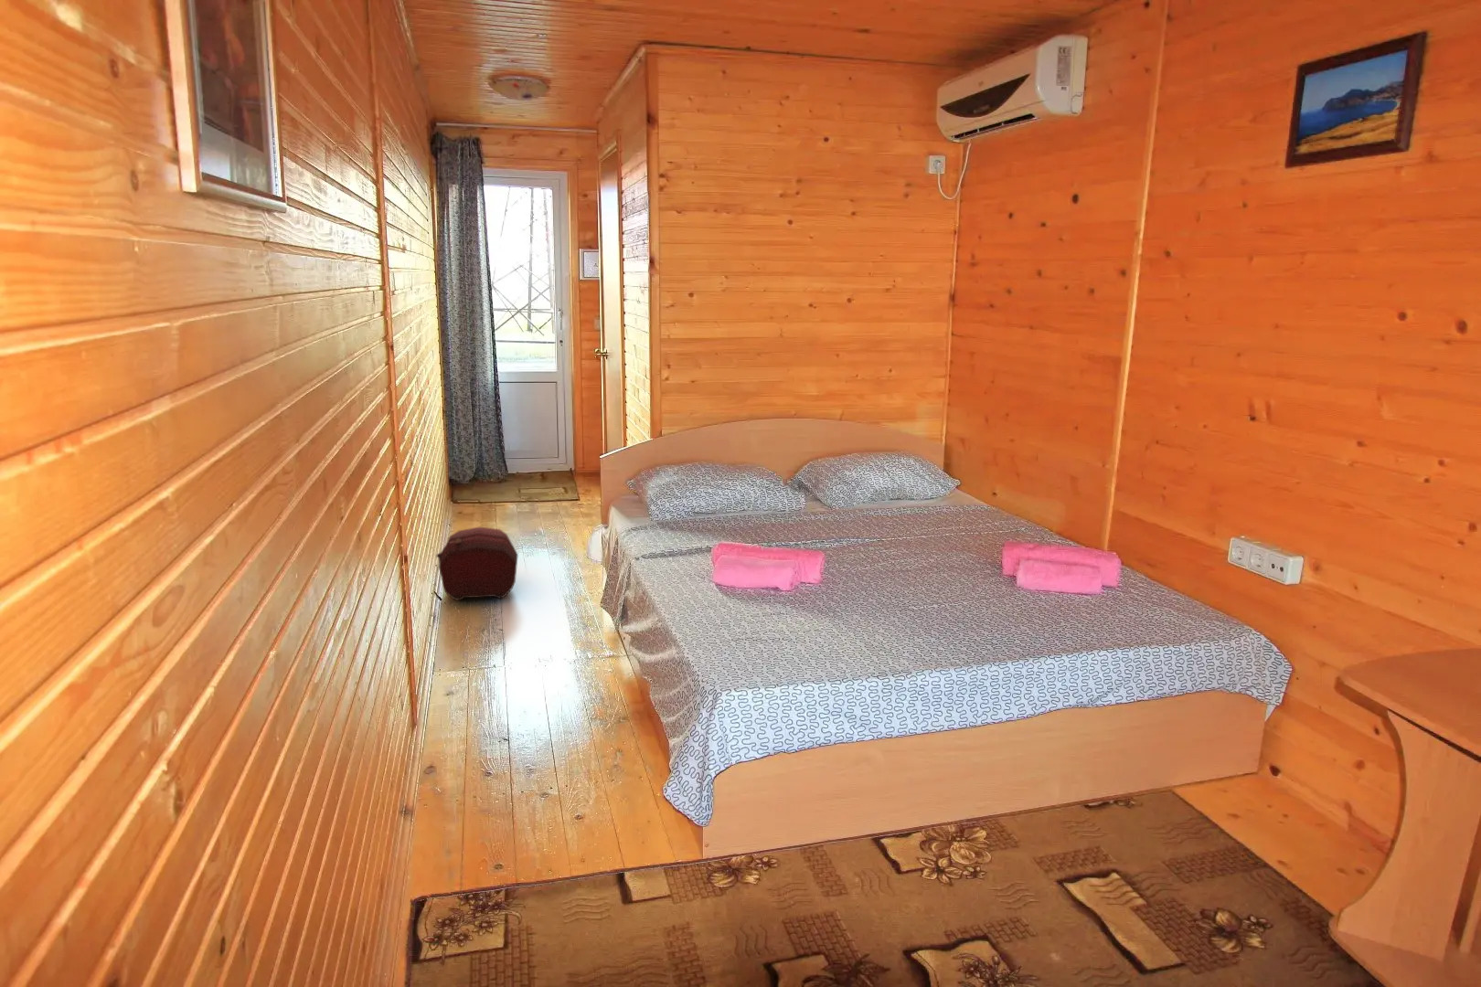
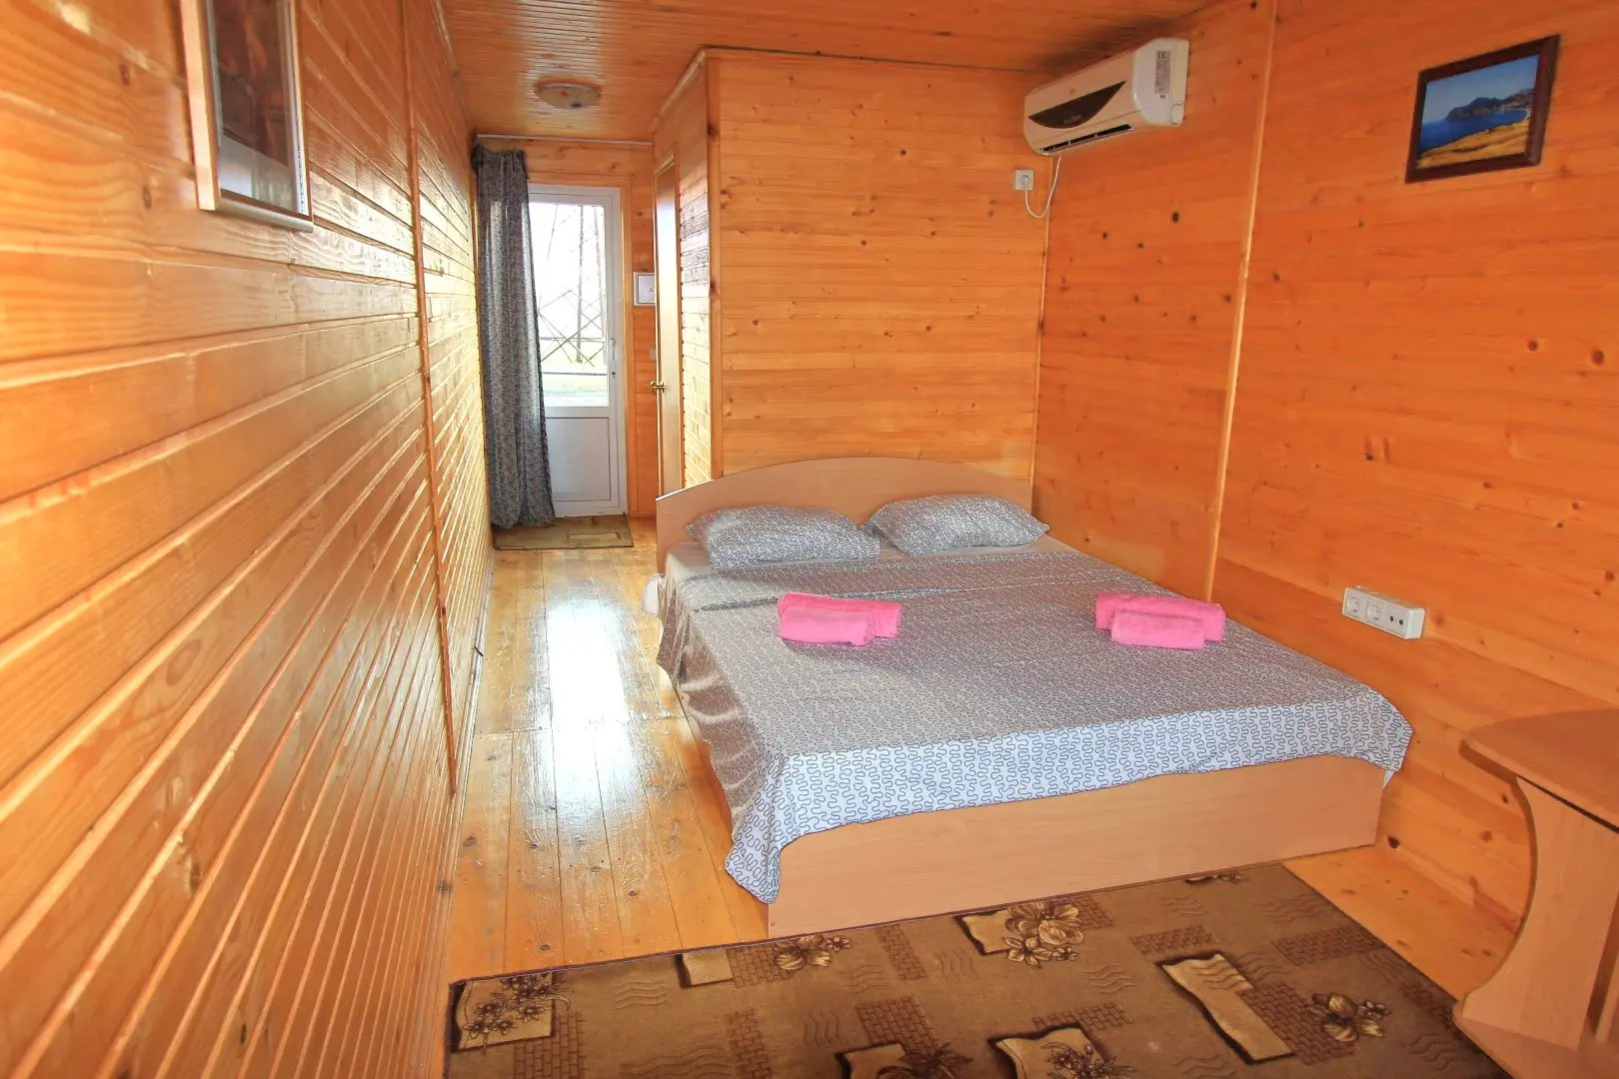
- backpack (478, 558)
